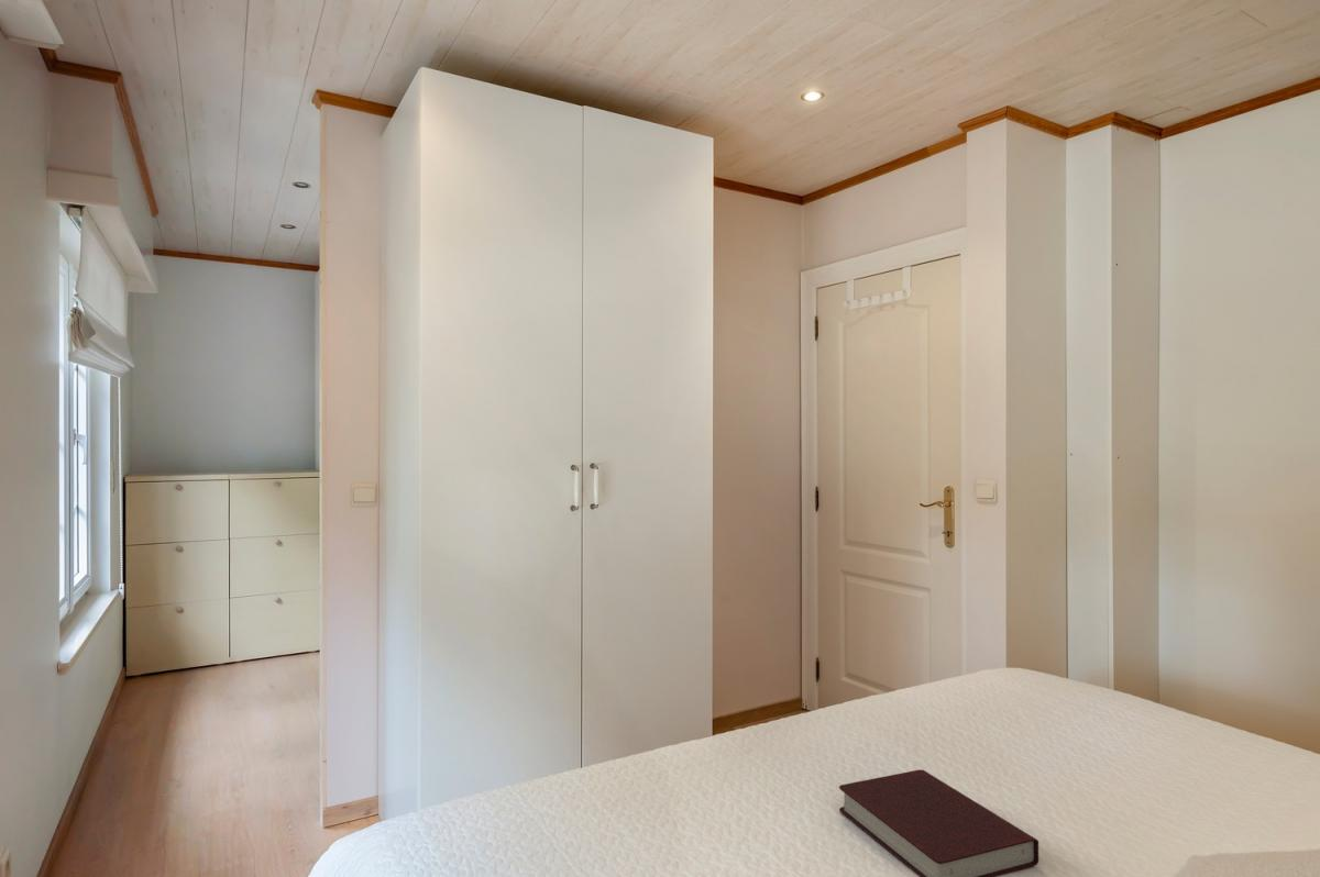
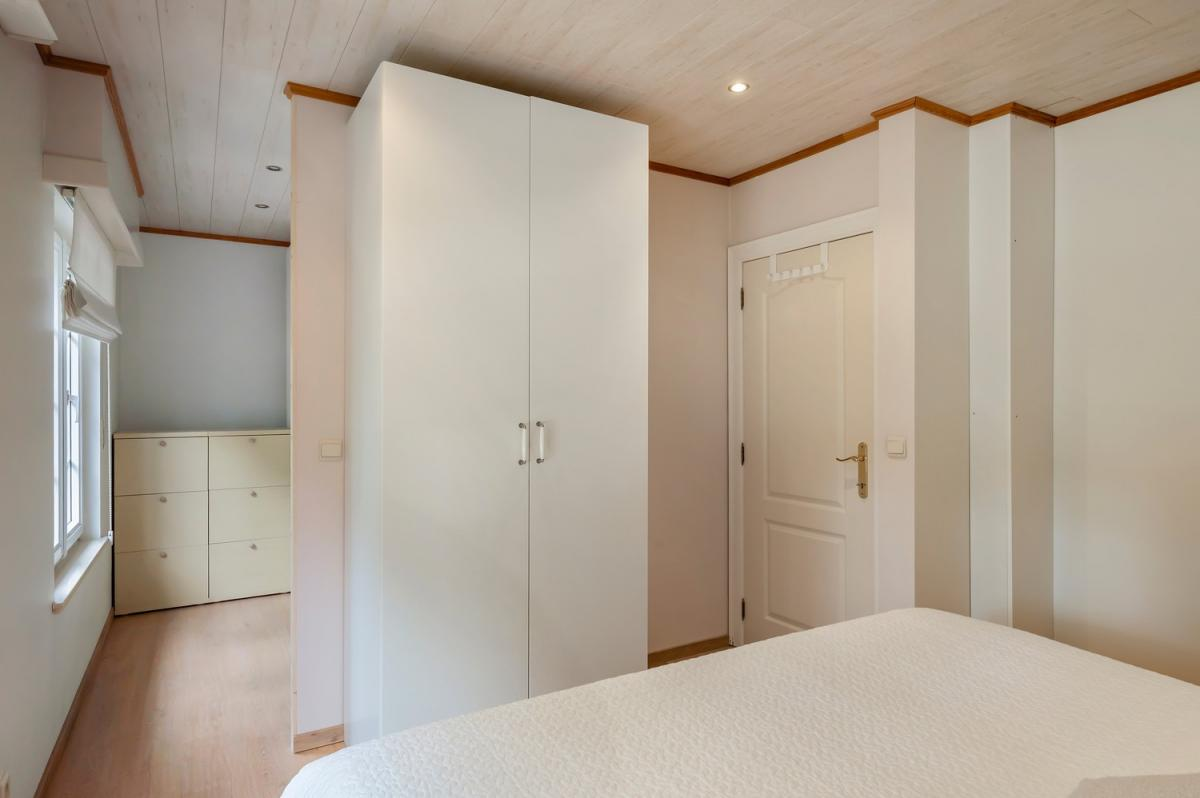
- book (931, 822)
